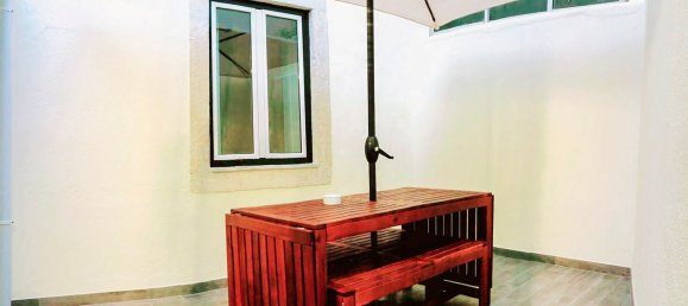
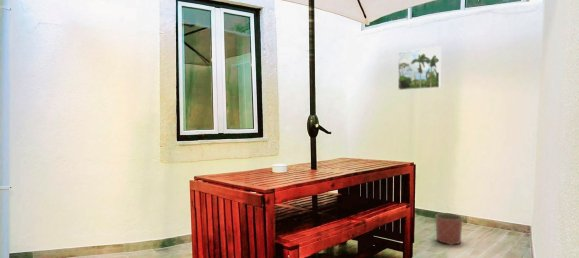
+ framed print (418, 69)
+ planter (448, 228)
